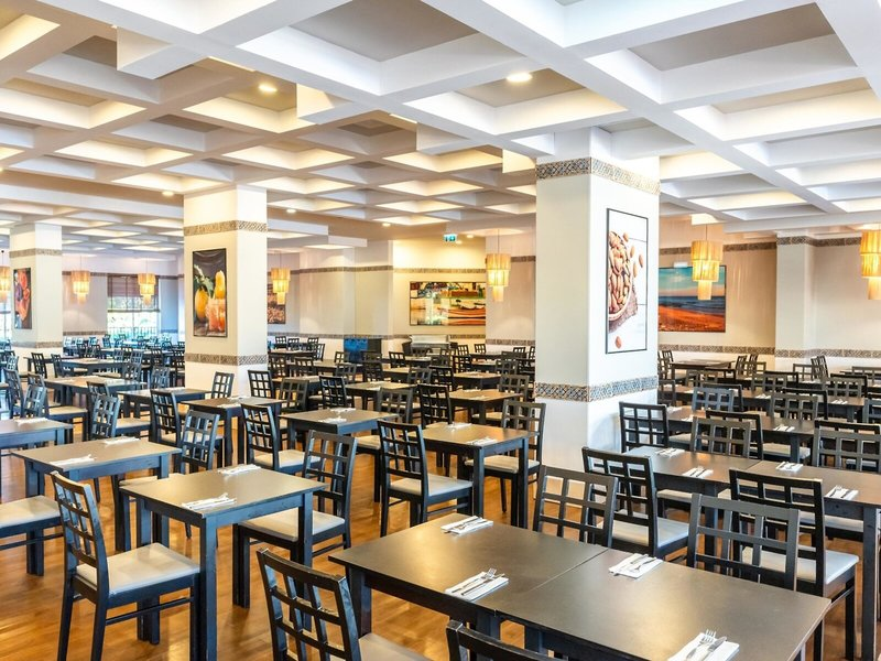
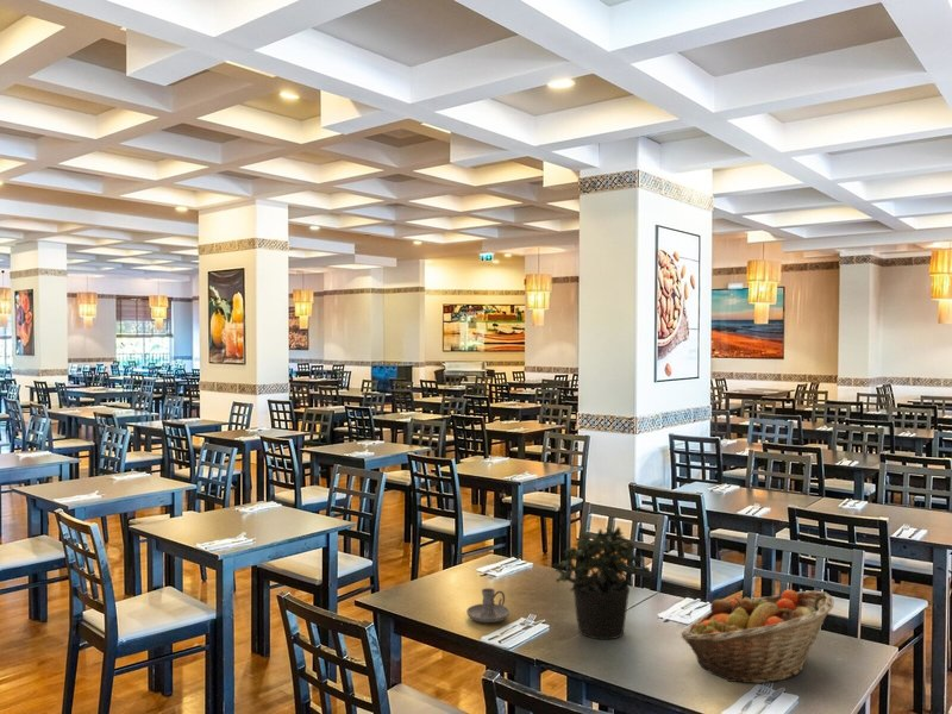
+ fruit basket (757, 627)
+ candle holder (490, 602)
+ potted plant (605, 578)
